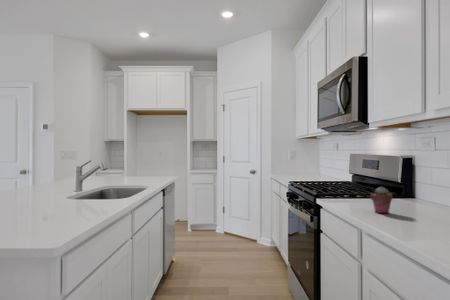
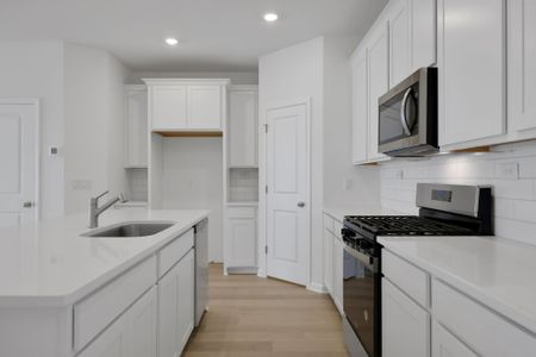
- potted succulent (381, 199)
